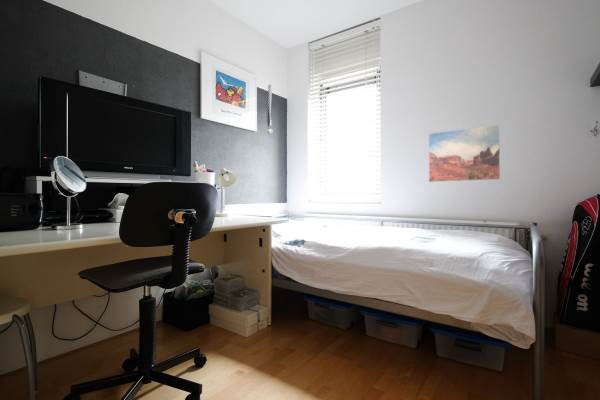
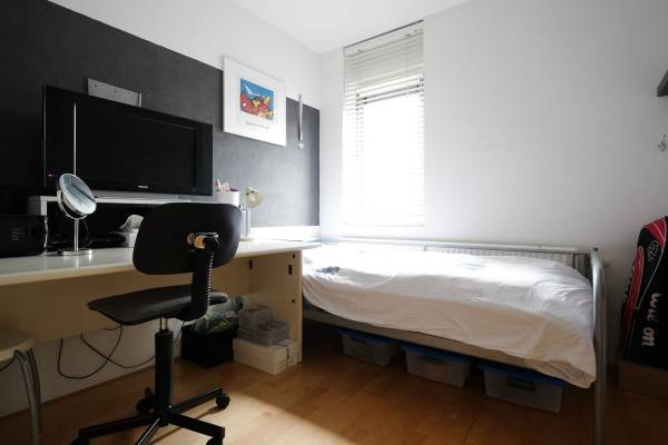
- wall art (462, 155)
